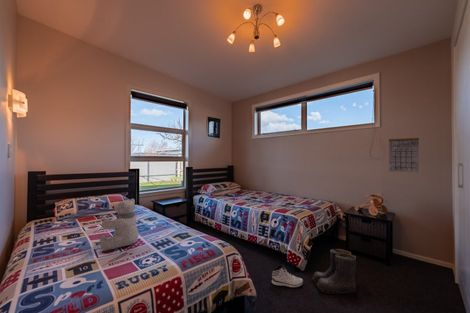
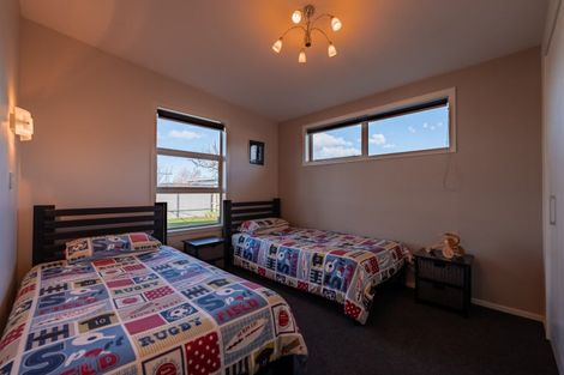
- sneaker (287, 275)
- boots (333, 269)
- teddy bear (117, 222)
- calendar (403, 151)
